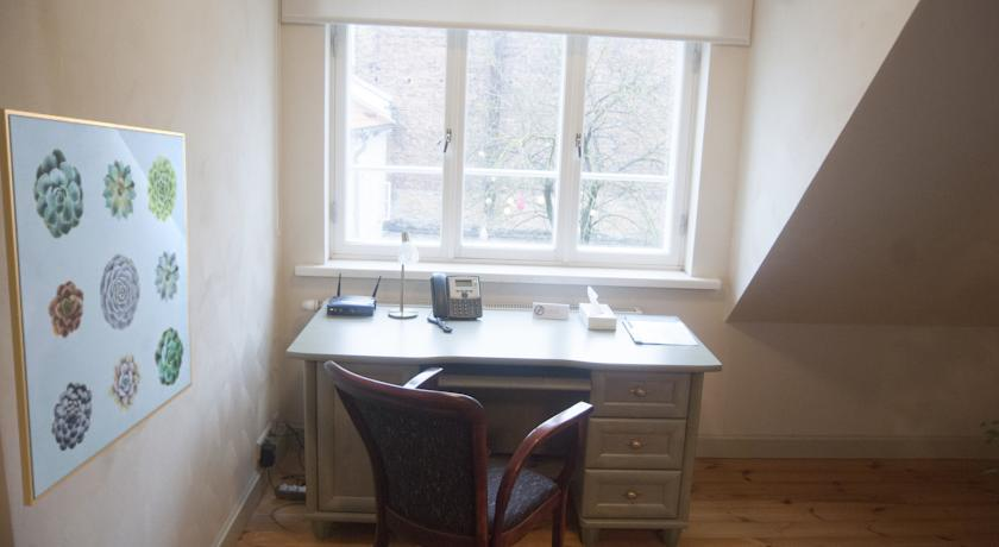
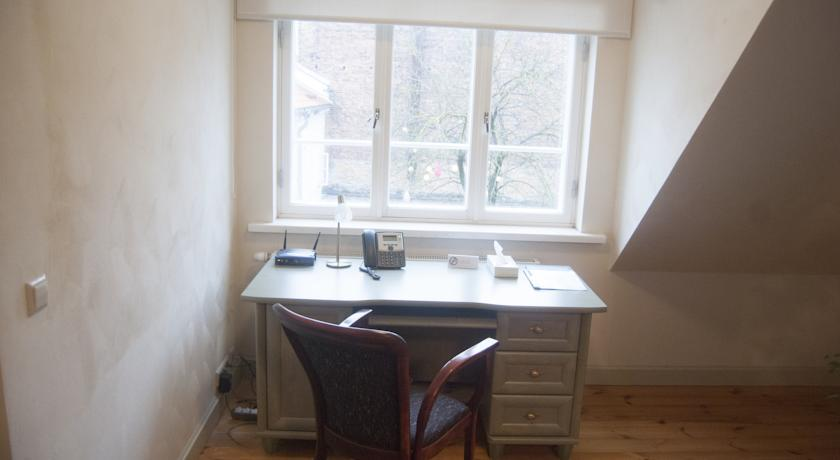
- wall art (120, 283)
